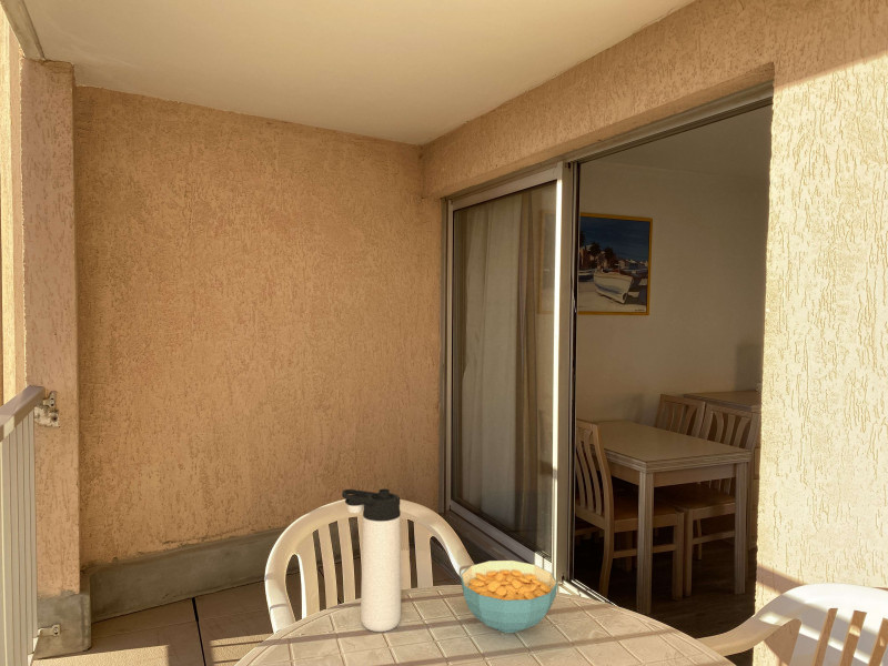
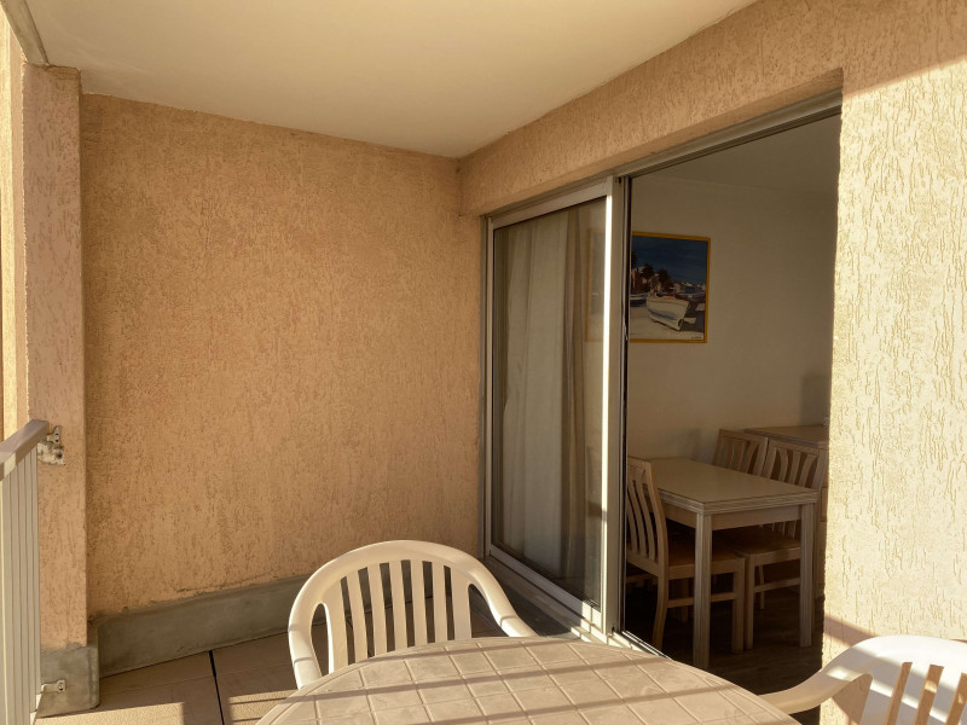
- thermos bottle (371, 557)
- cereal bowl (507, 602)
